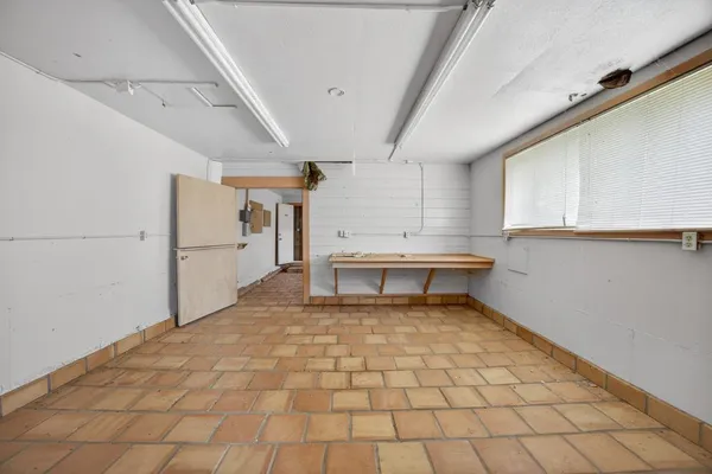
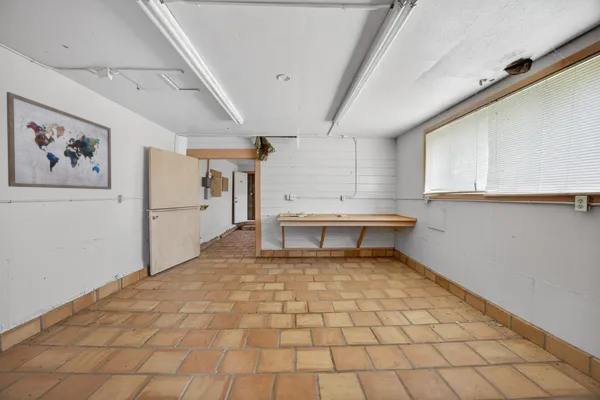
+ wall art (70, 151)
